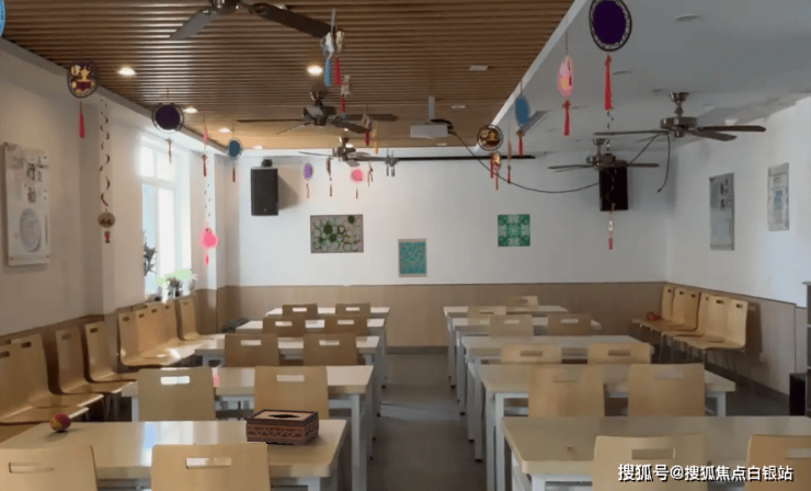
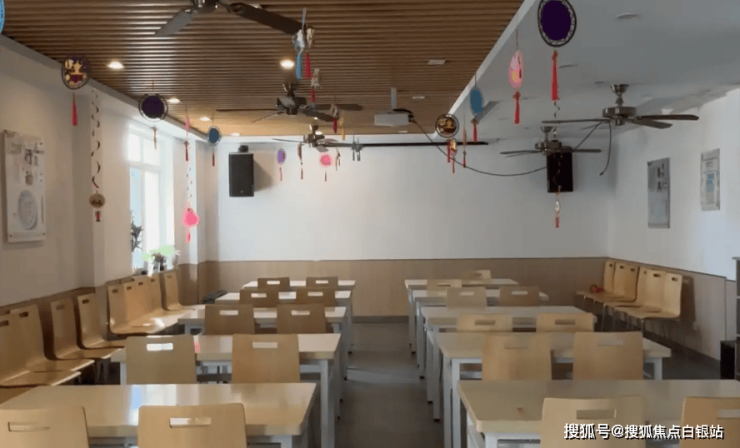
- tissue box (283, 426)
- fruit (60, 421)
- wall art (412, 258)
- wall art (513, 230)
- wall art (336, 233)
